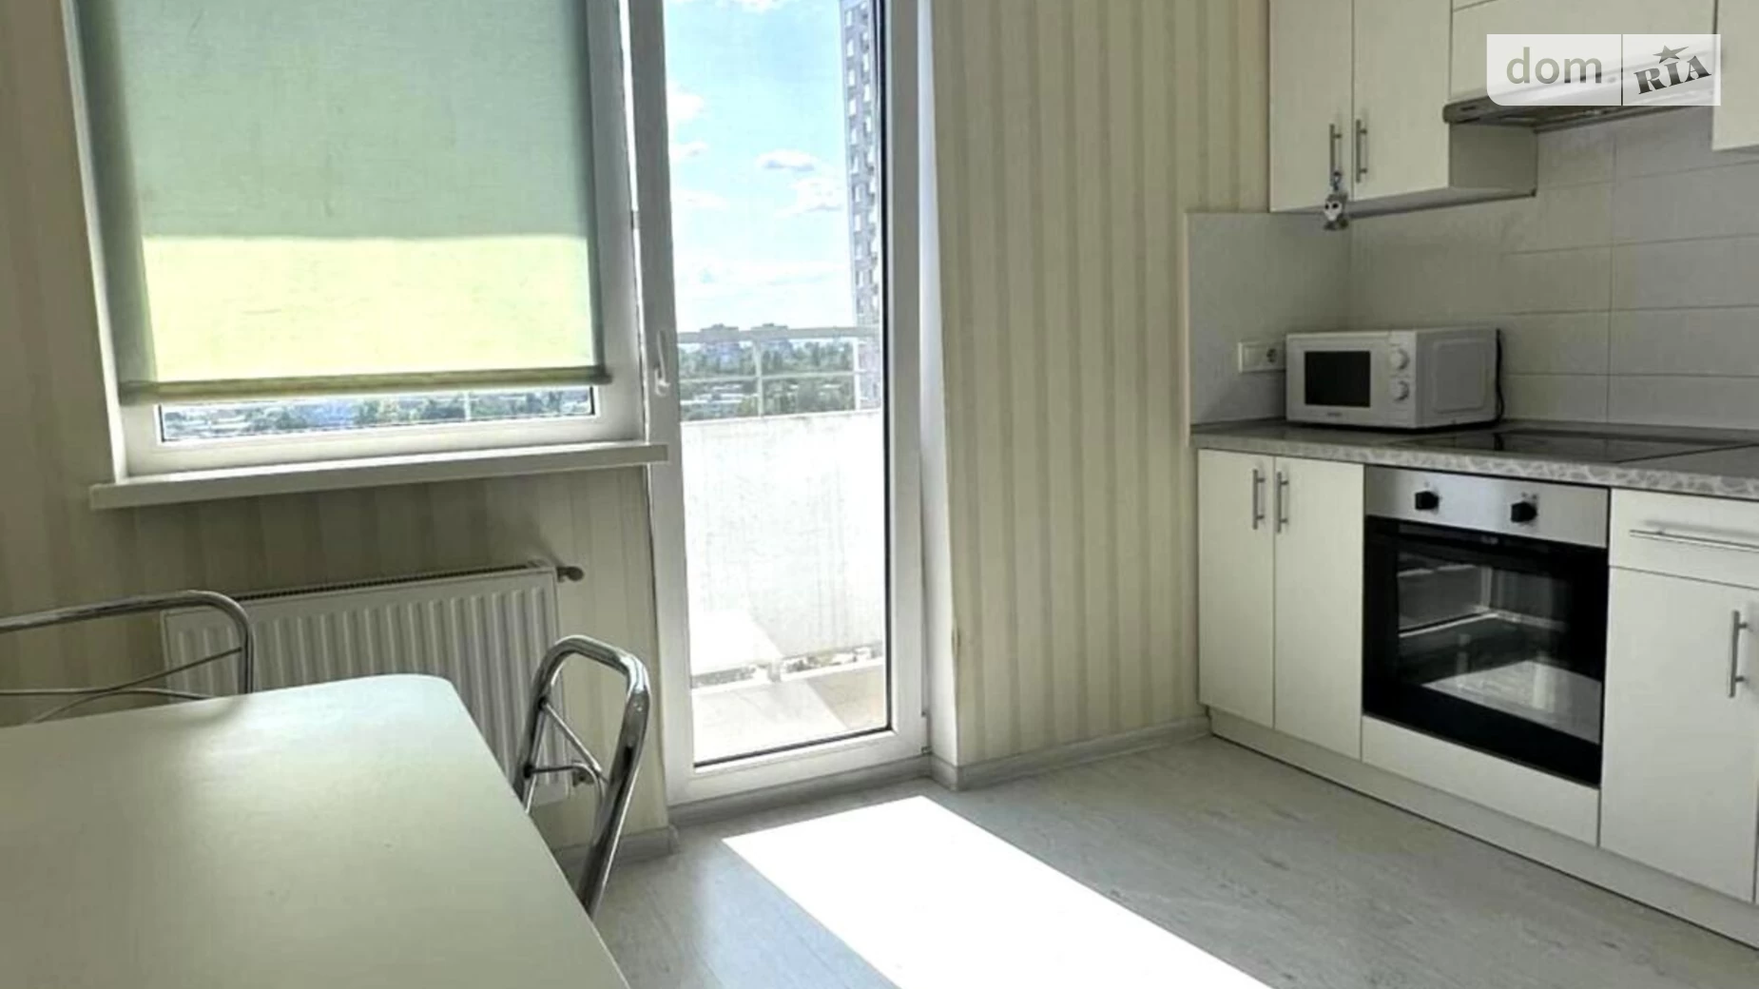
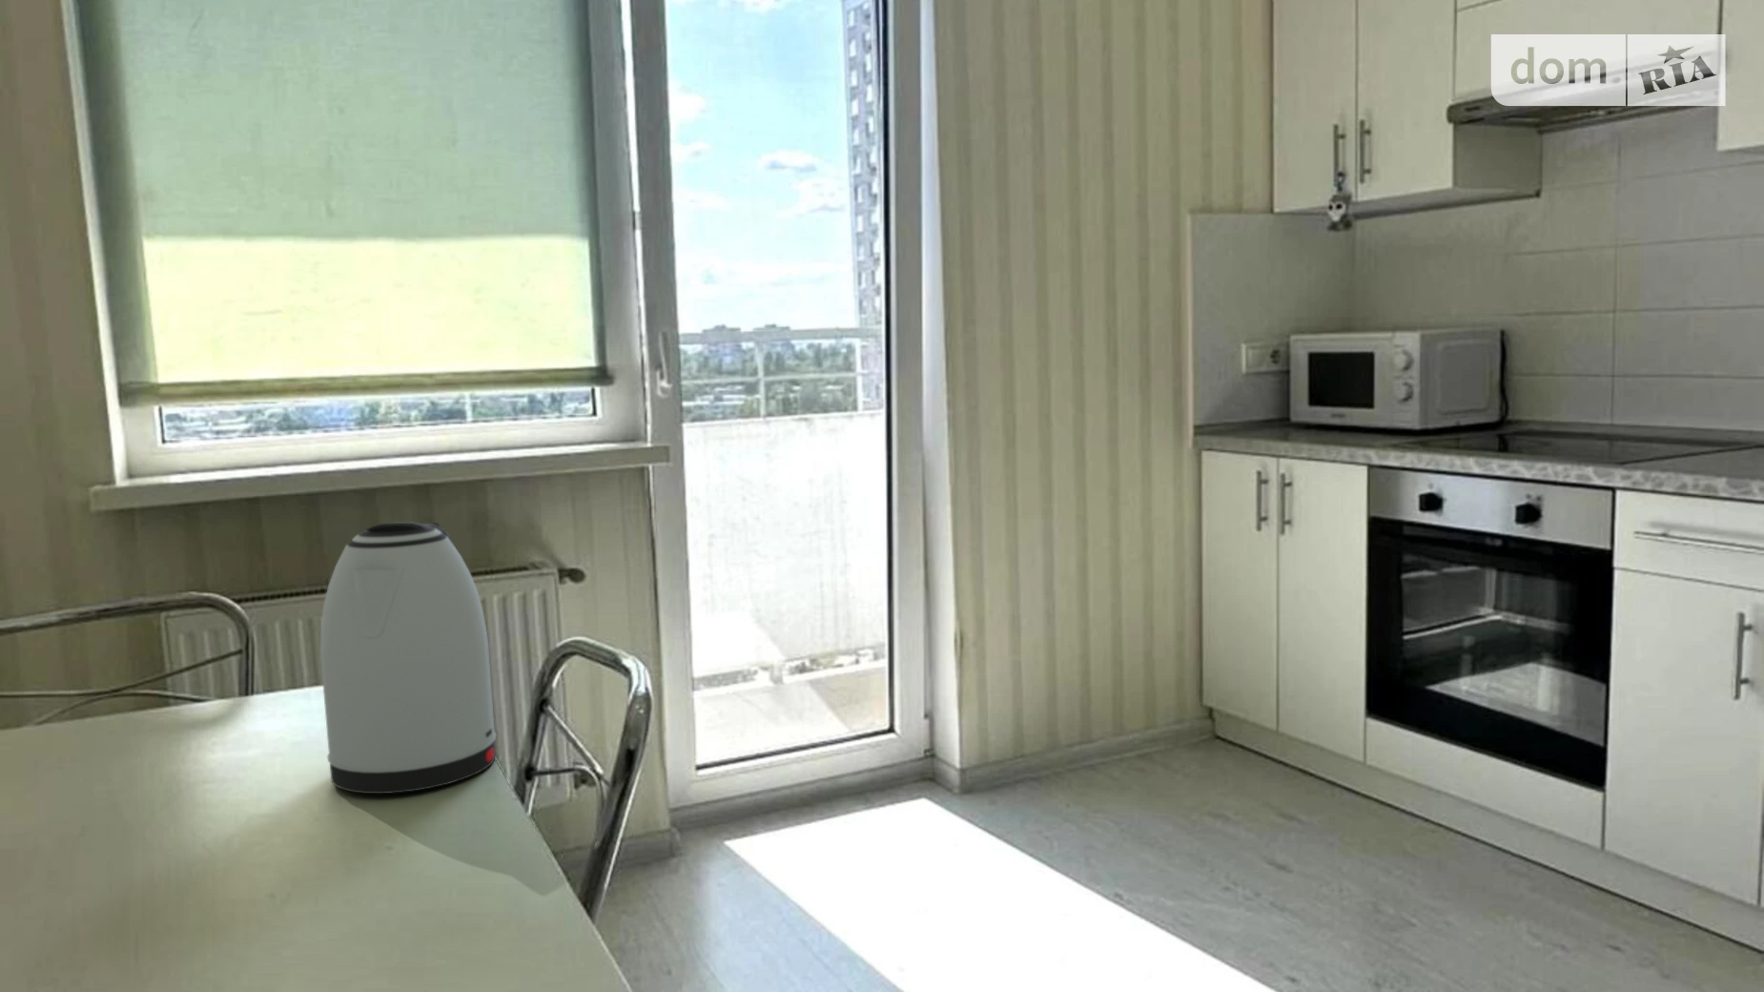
+ kettle (418, 640)
